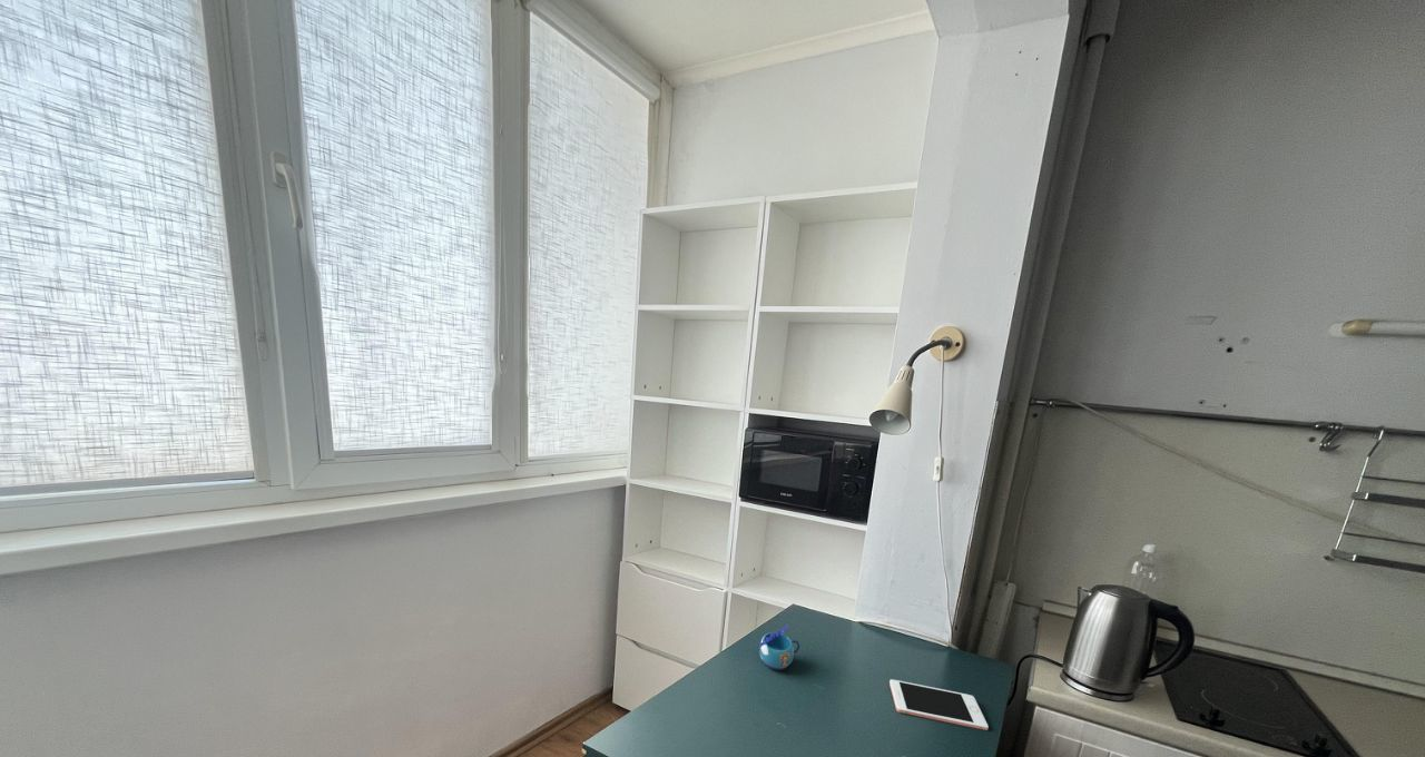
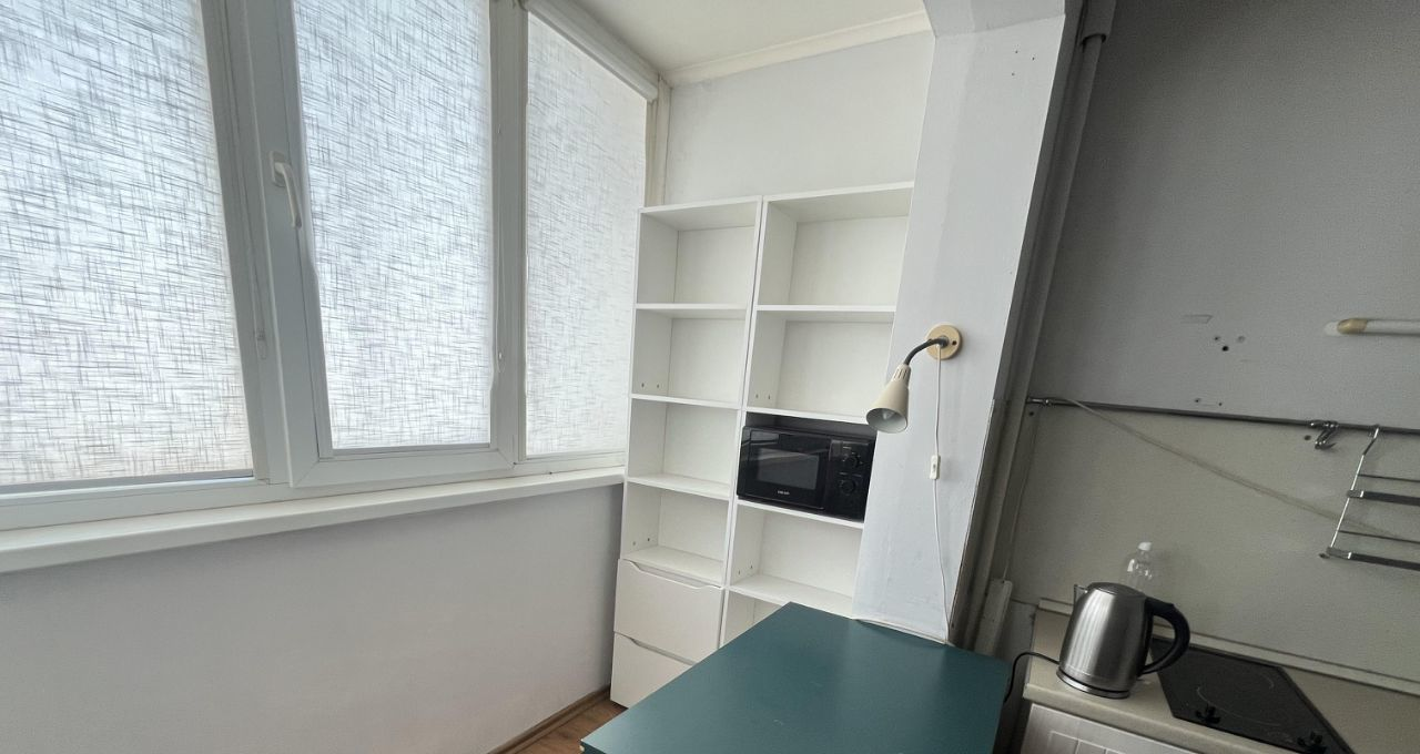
- mug (778, 647)
- cell phone (935, 704)
